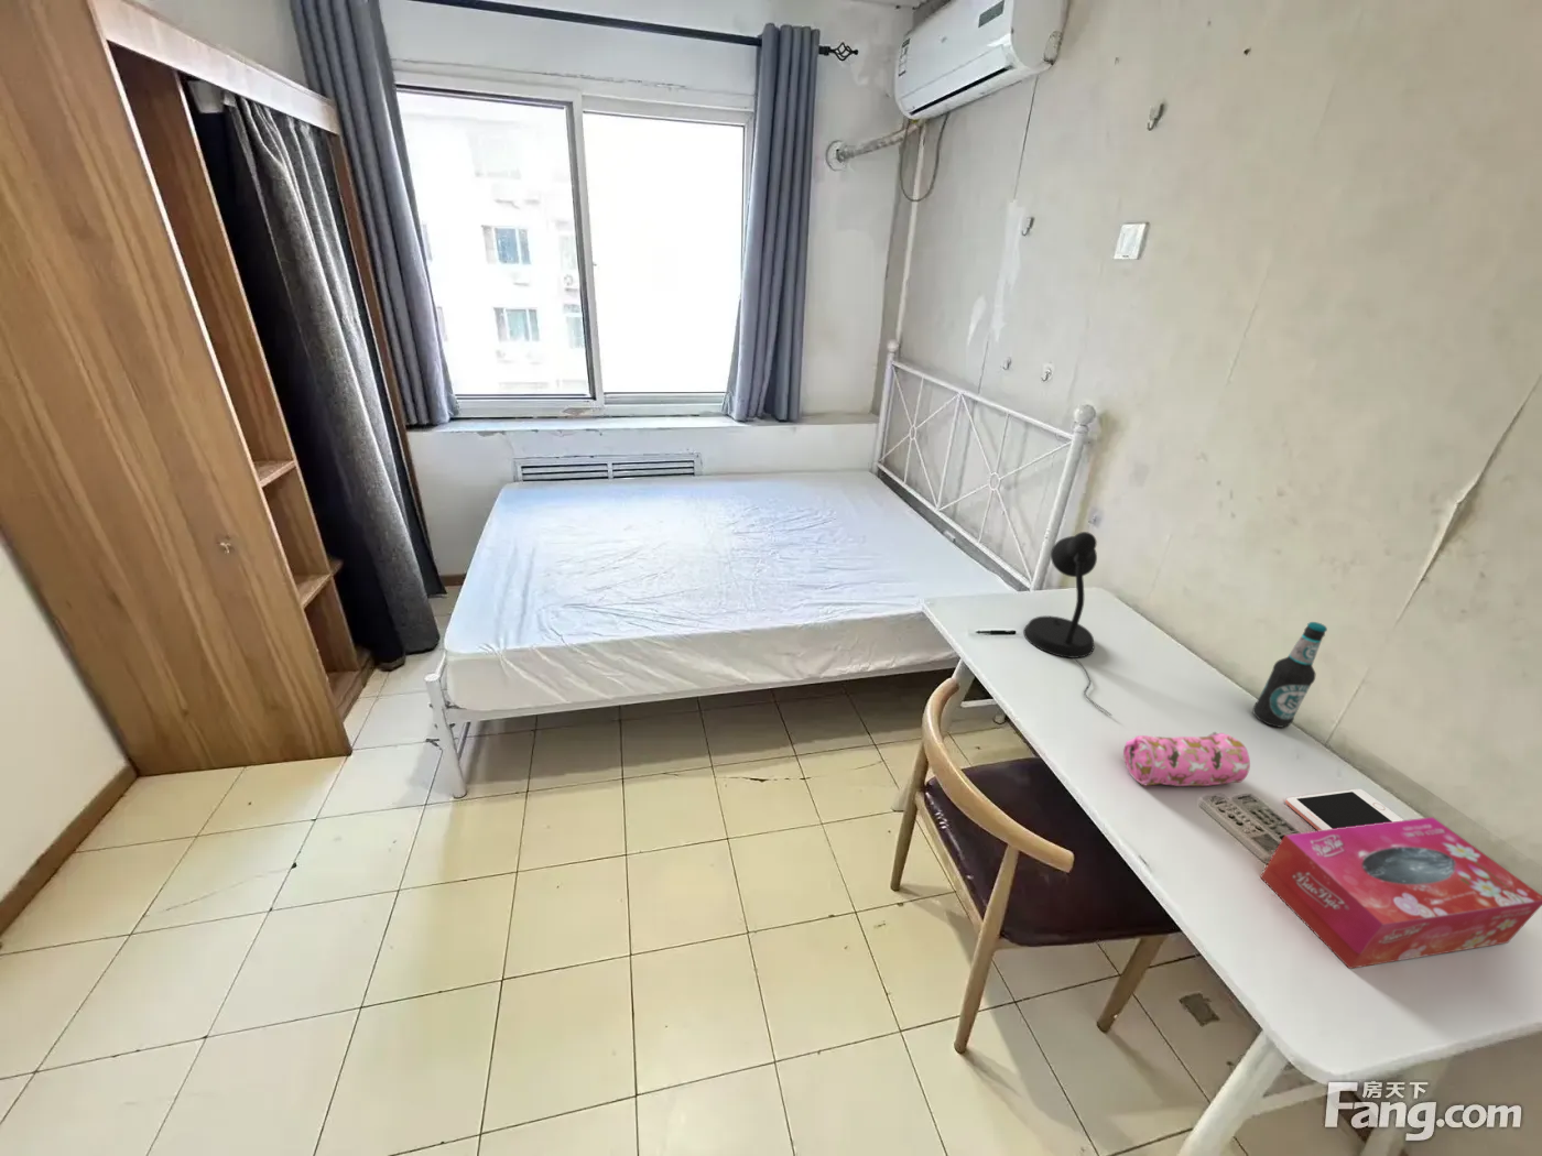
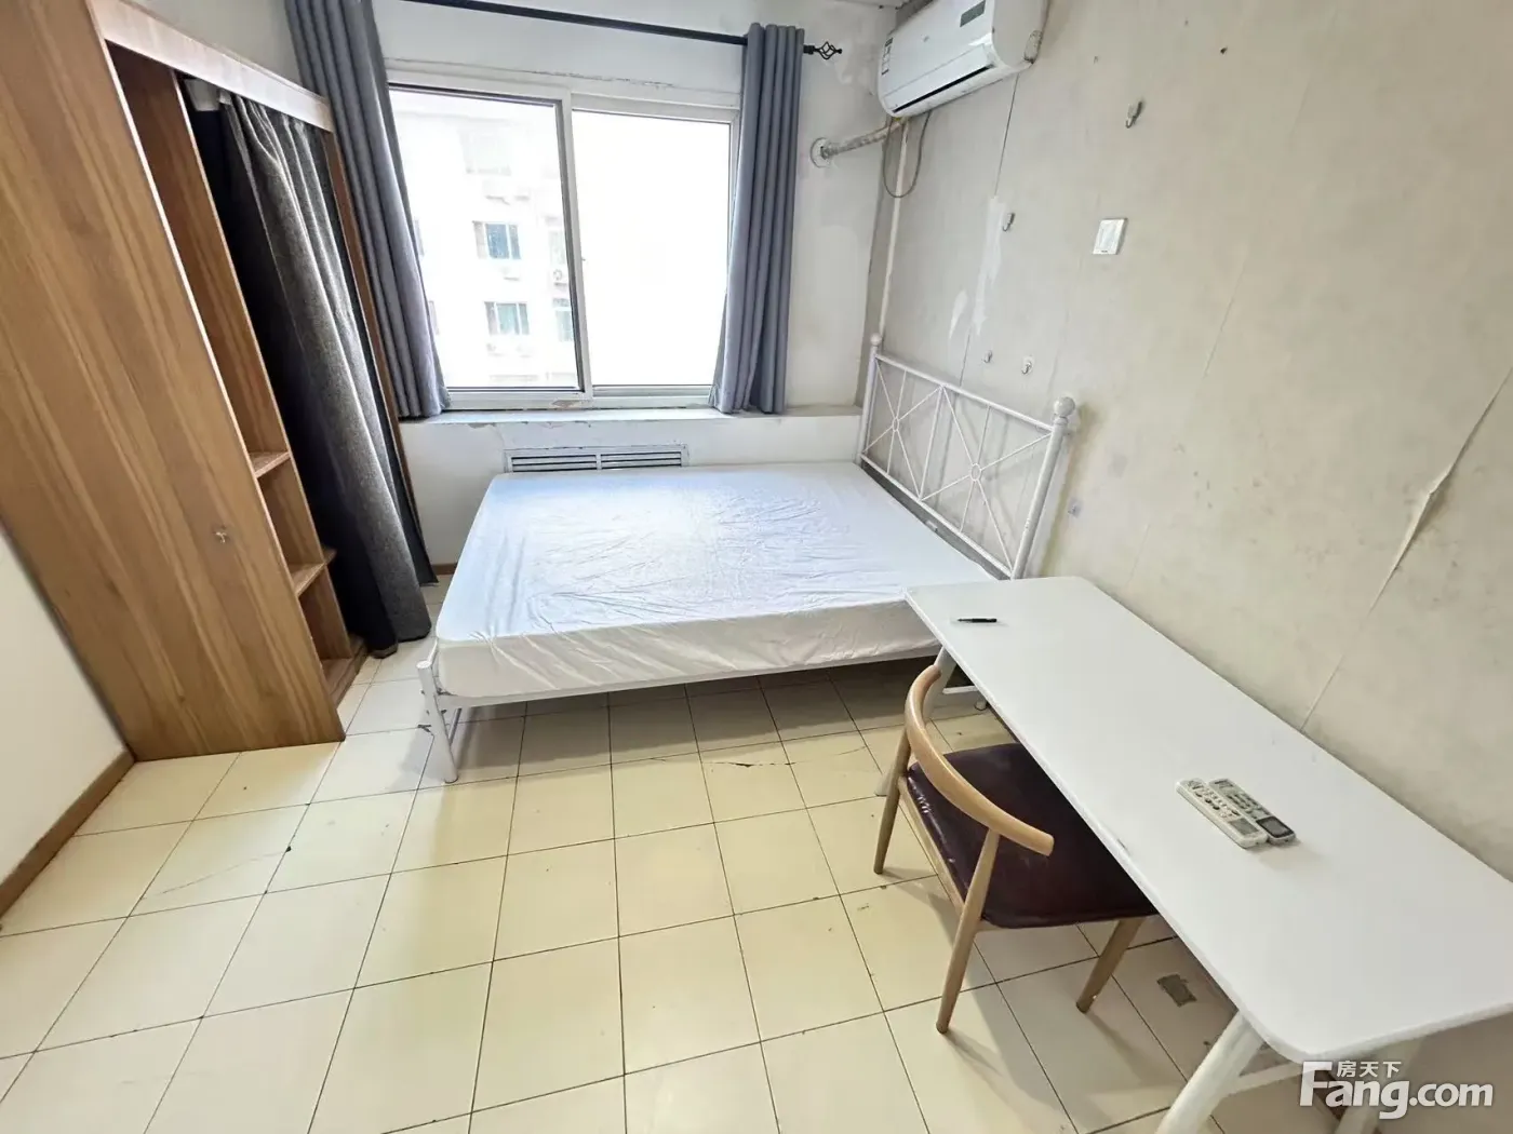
- pencil case (1184, 759)
- cell phone (1345, 812)
- tissue box (1394, 888)
- desk lamp (1083, 606)
- bottle (1293, 674)
